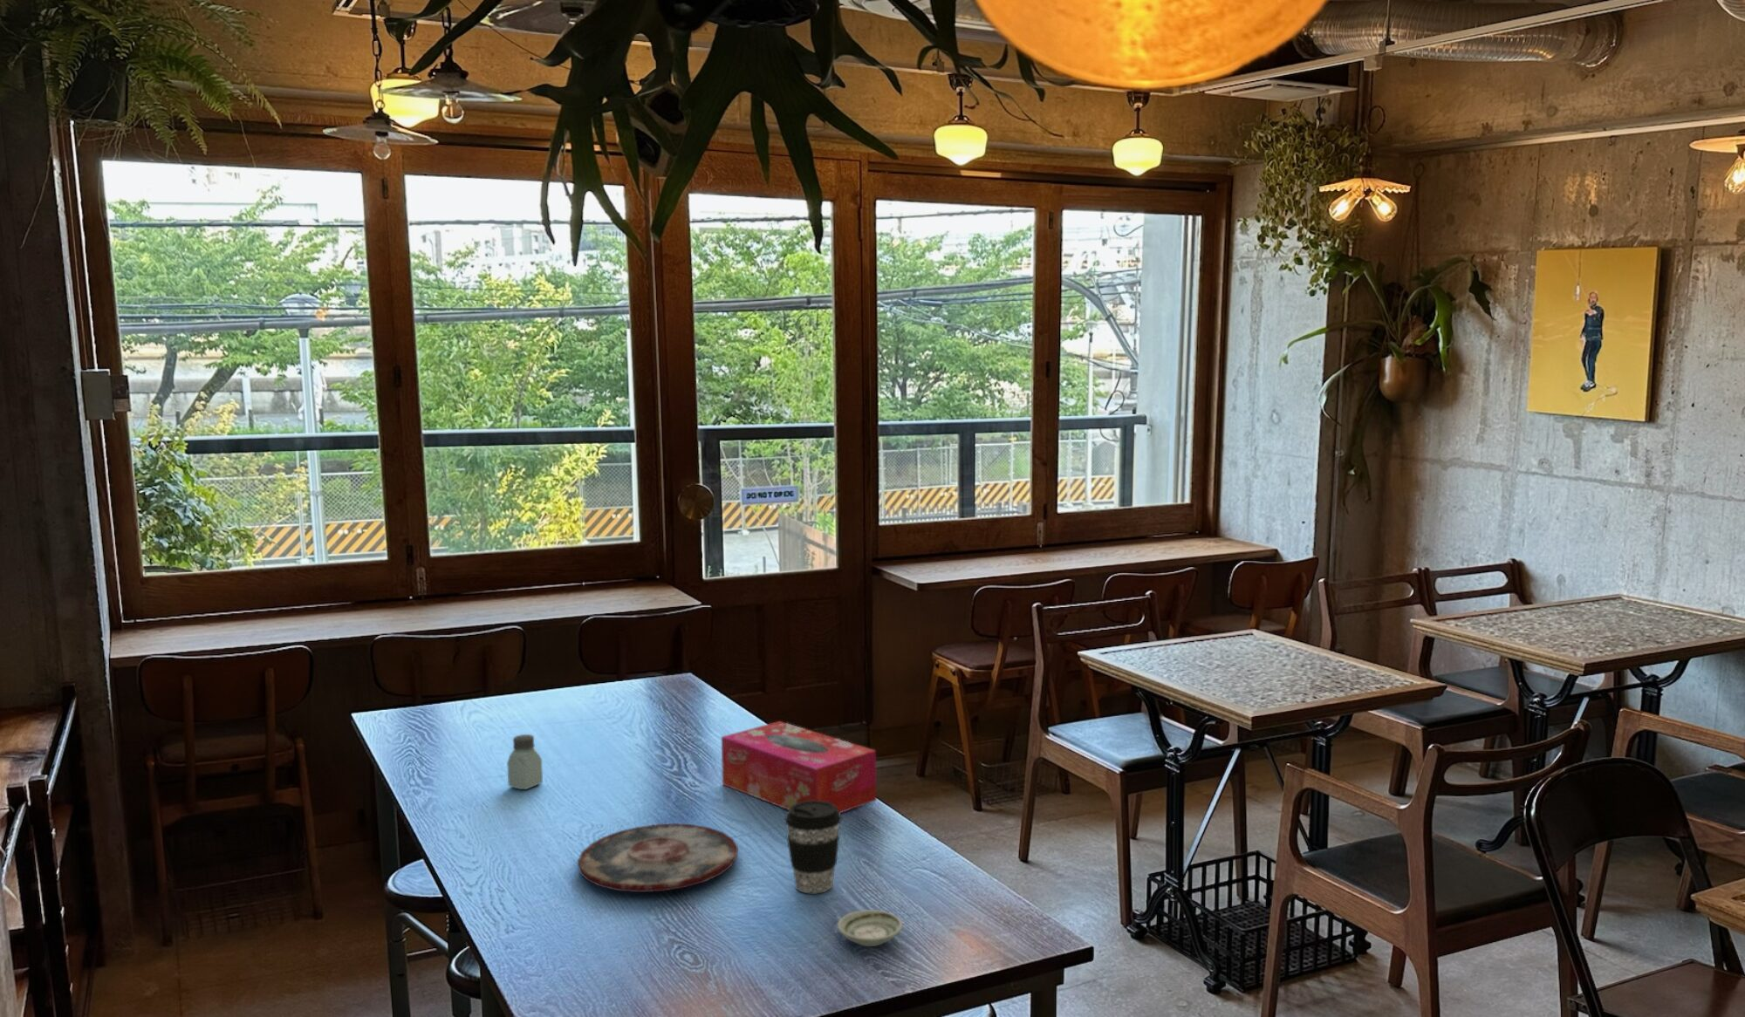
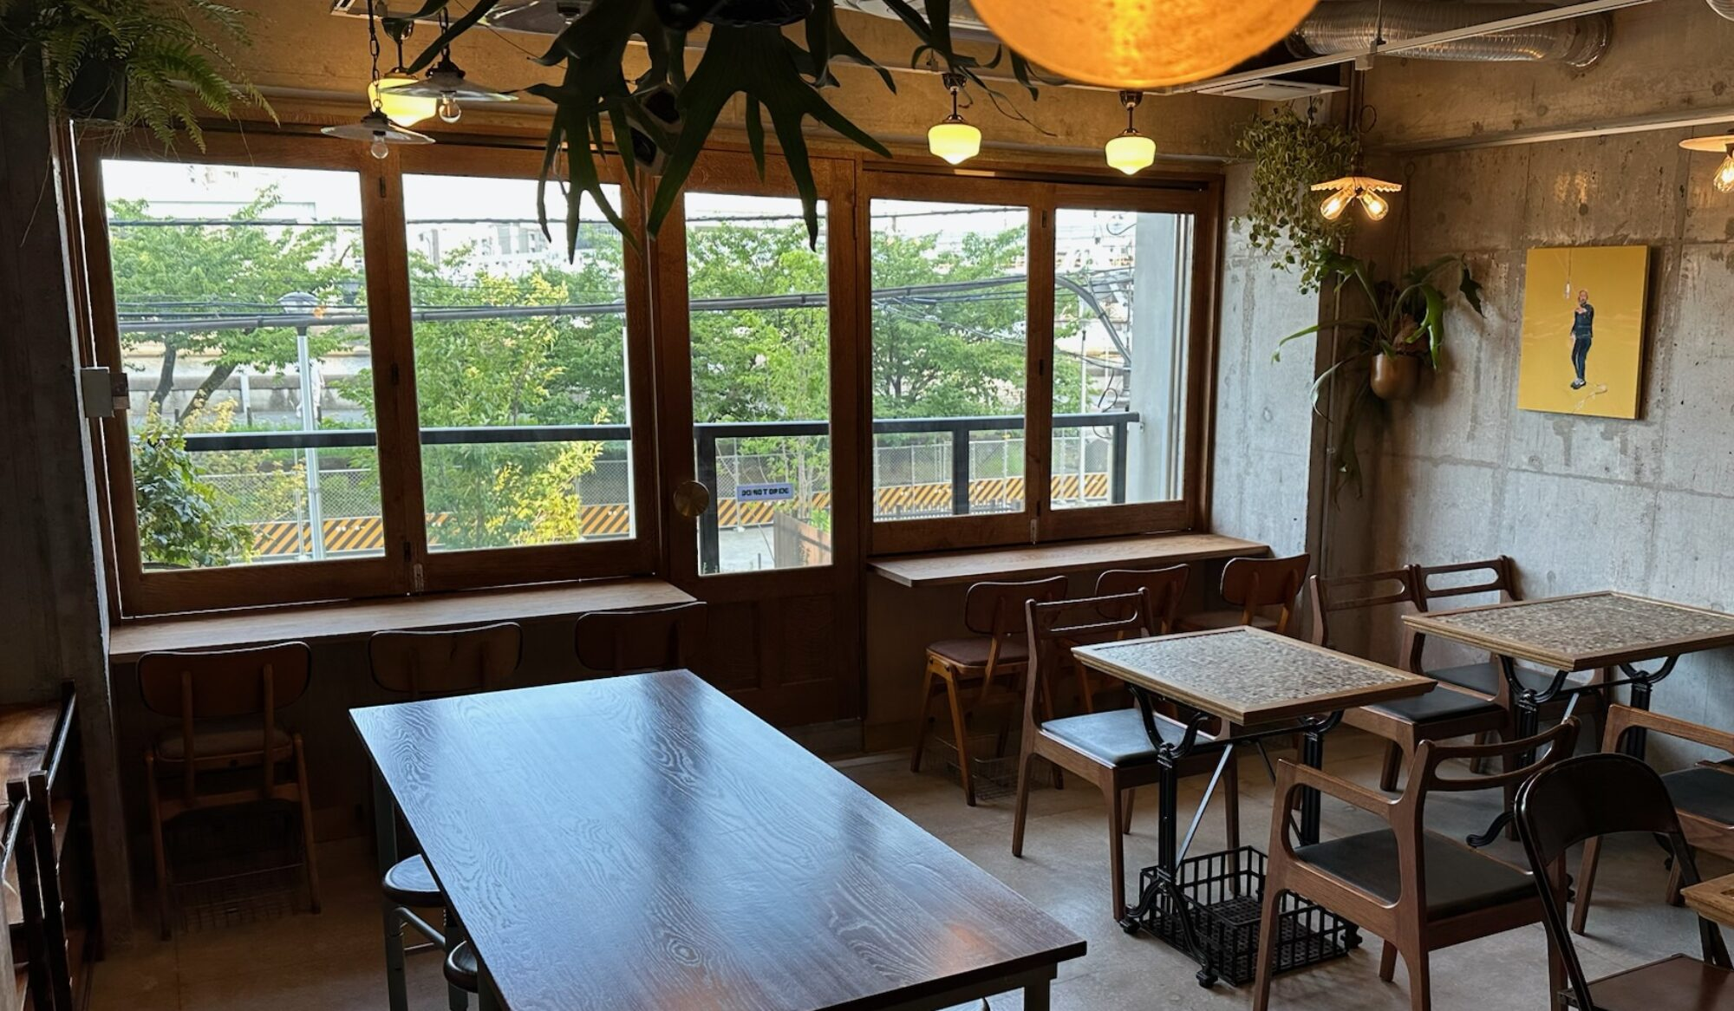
- tissue box (797, 768)
- saltshaker (524, 760)
- coffee cup (814, 847)
- plate (659, 856)
- saucer (869, 931)
